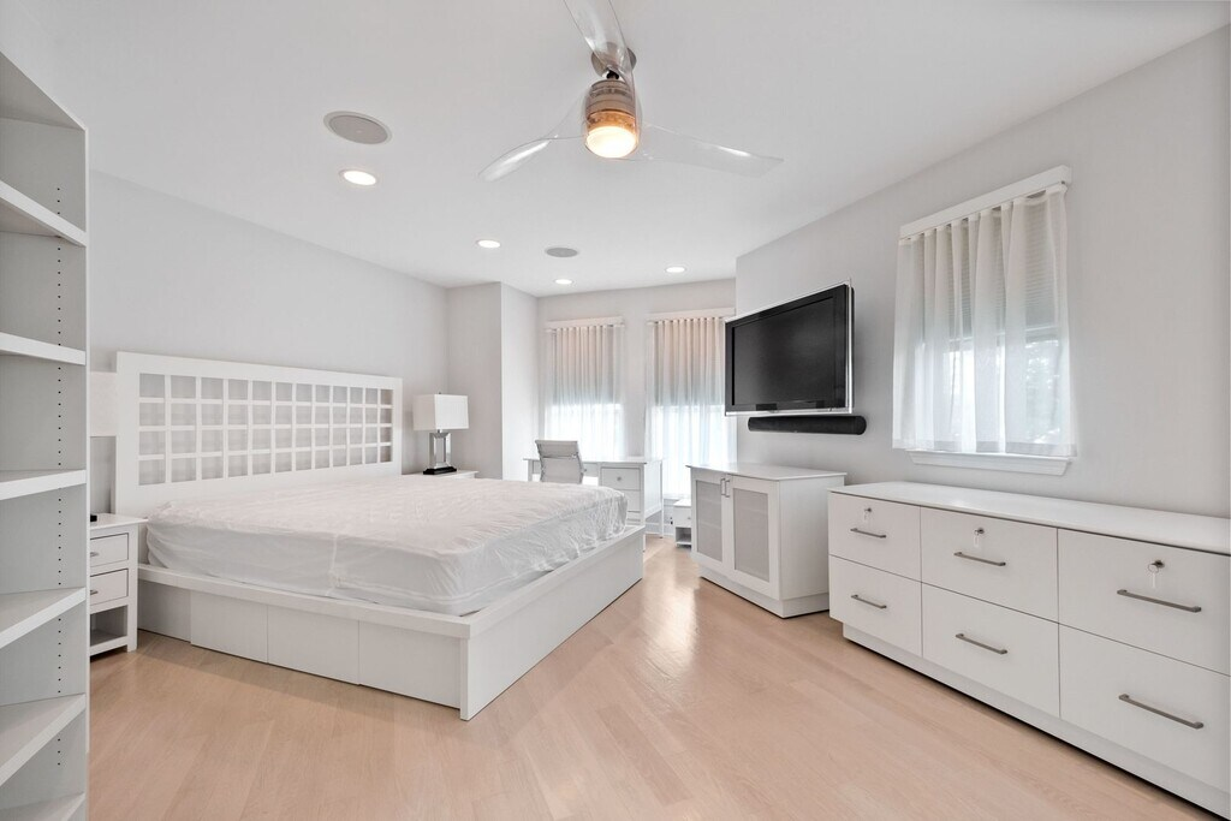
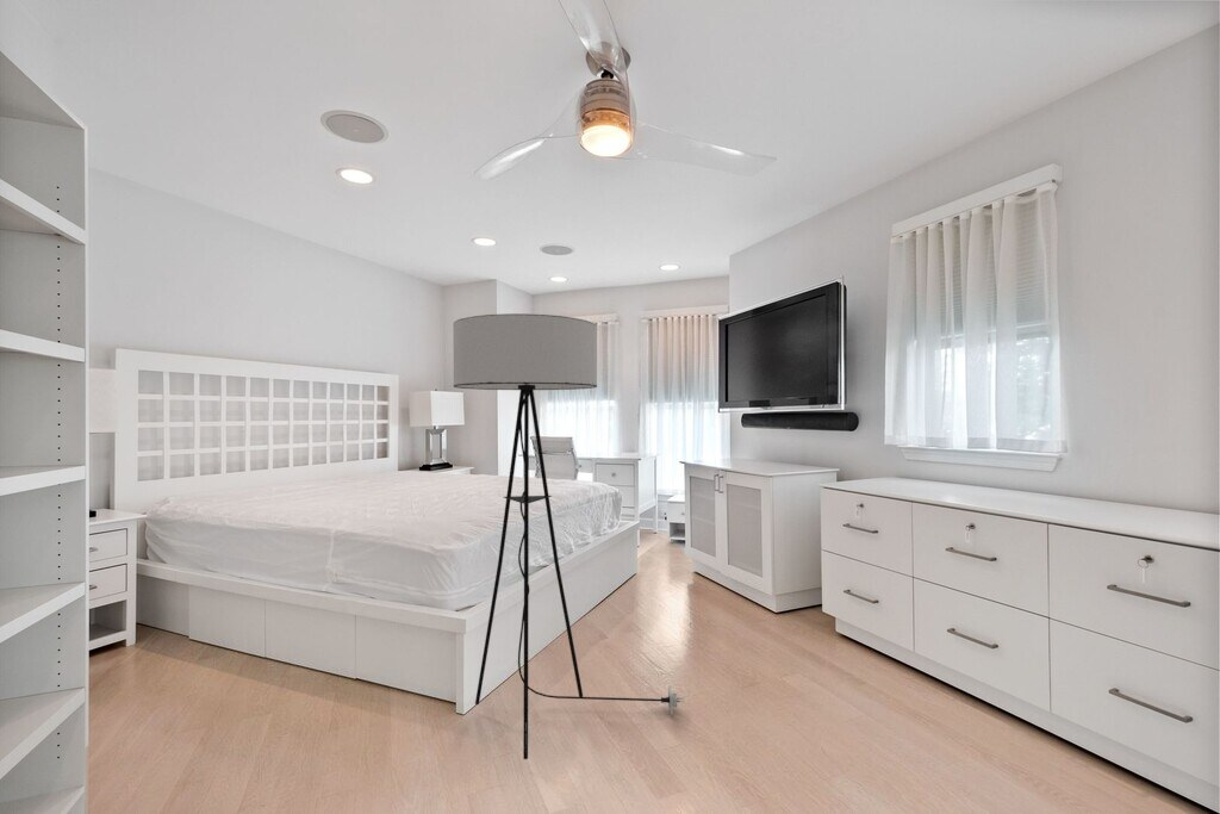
+ floor lamp (553, 528)
